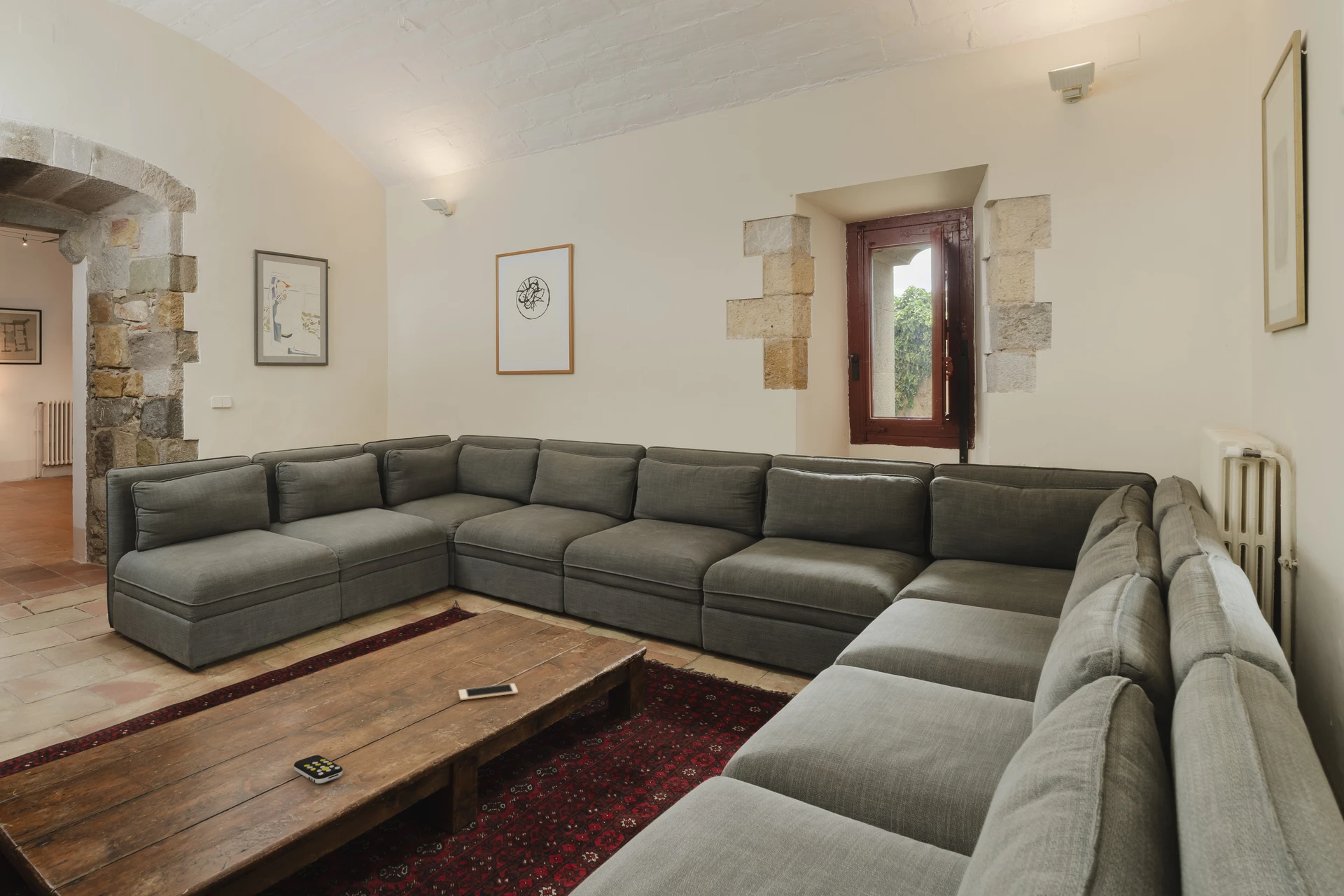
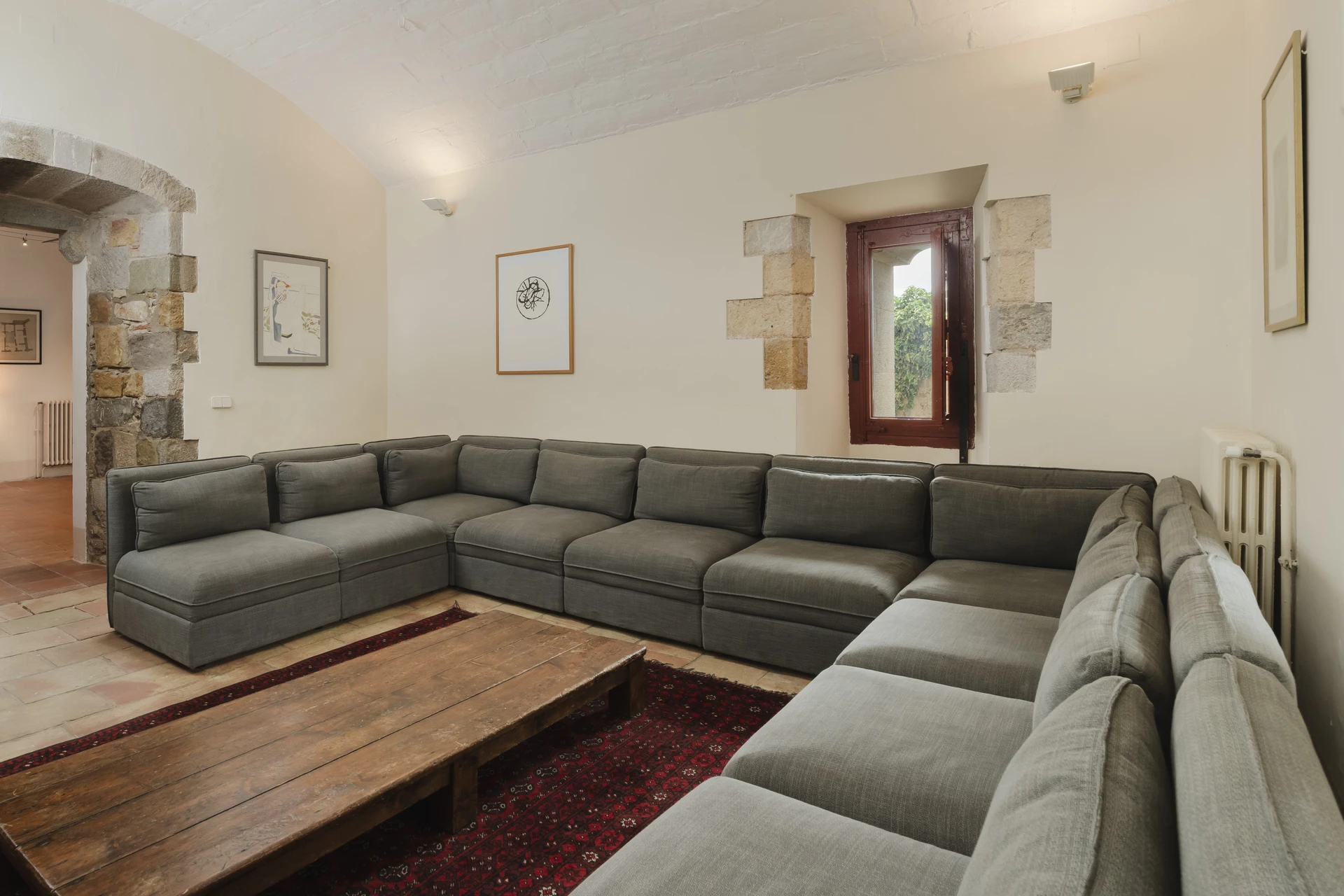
- remote control (318, 768)
- cell phone (488, 691)
